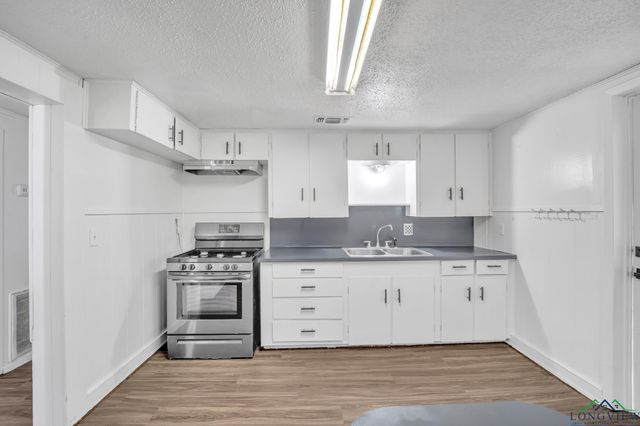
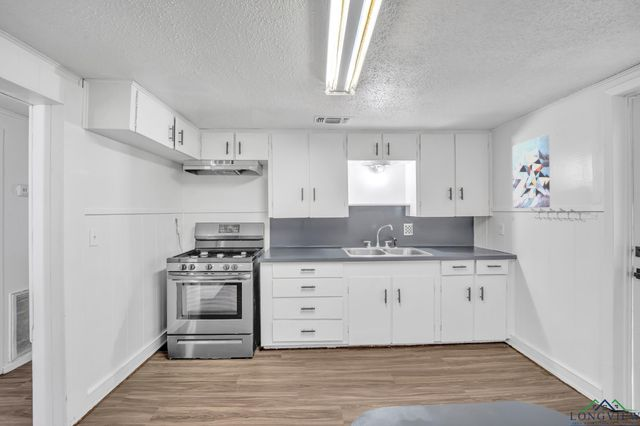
+ wall art (529, 174)
